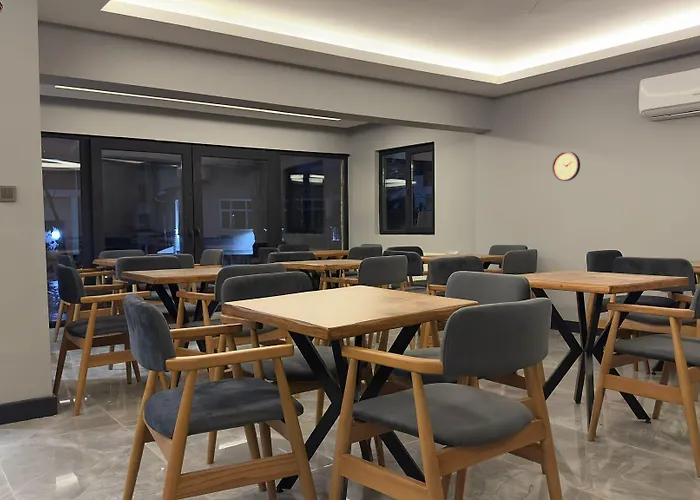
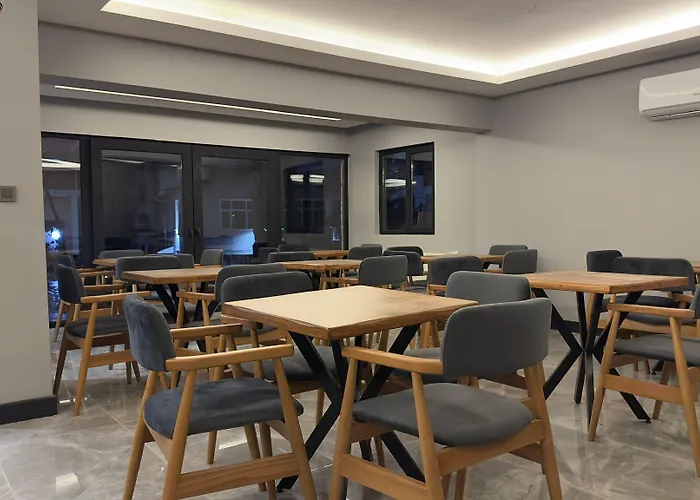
- clock (565, 166)
